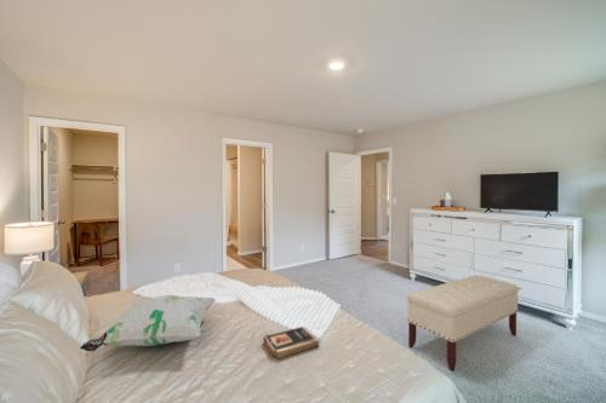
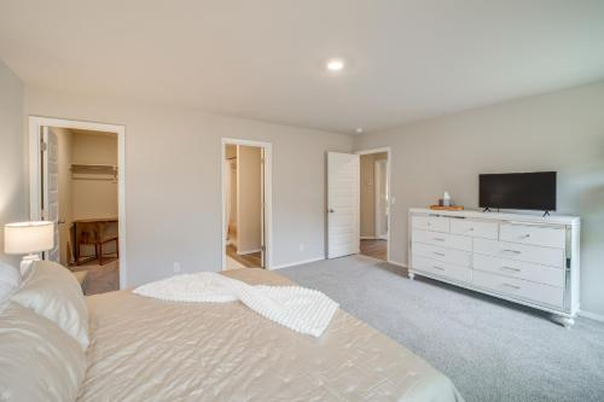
- bench (464, 313)
- book (291, 340)
- decorative pillow (160, 319)
